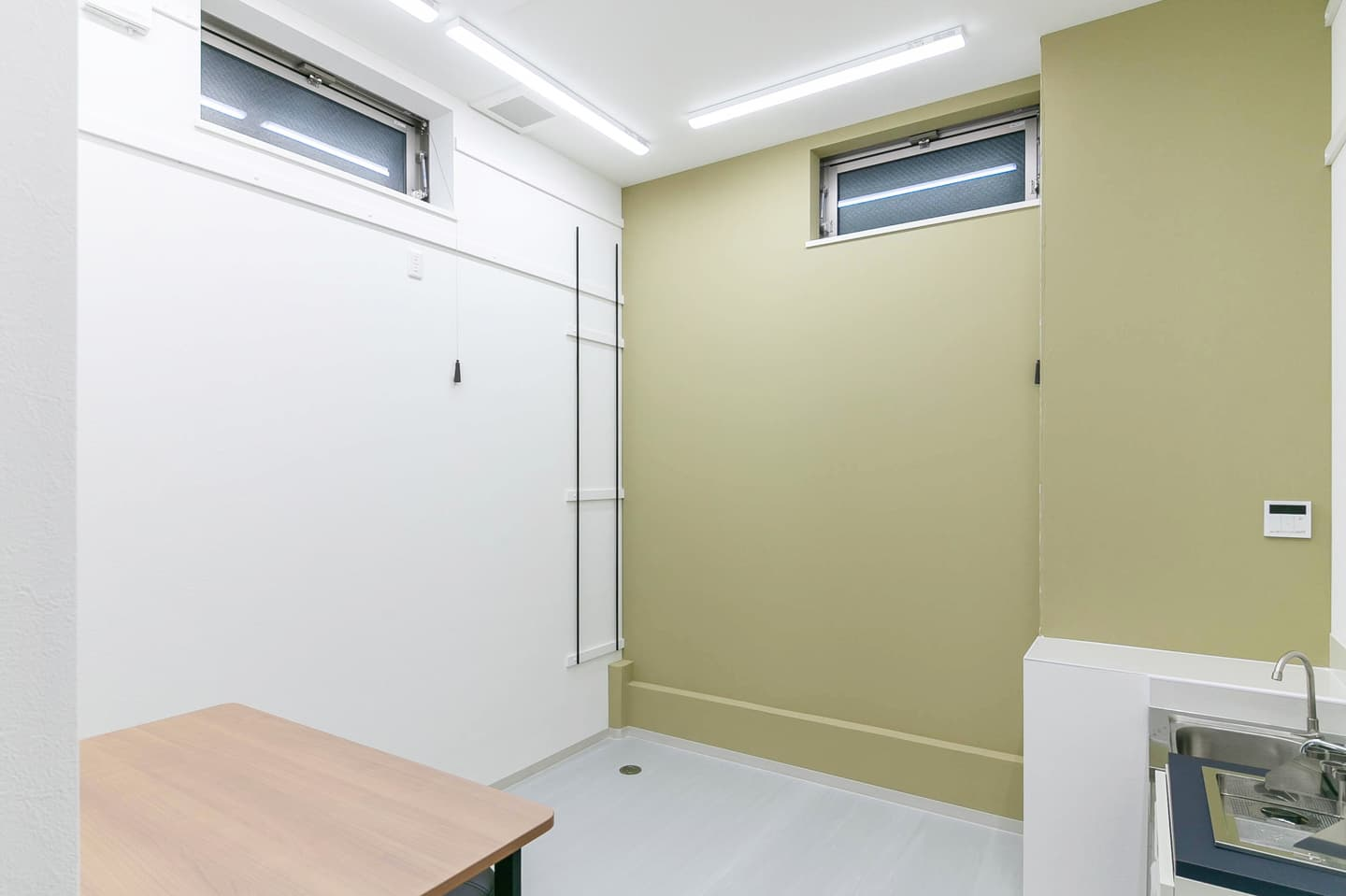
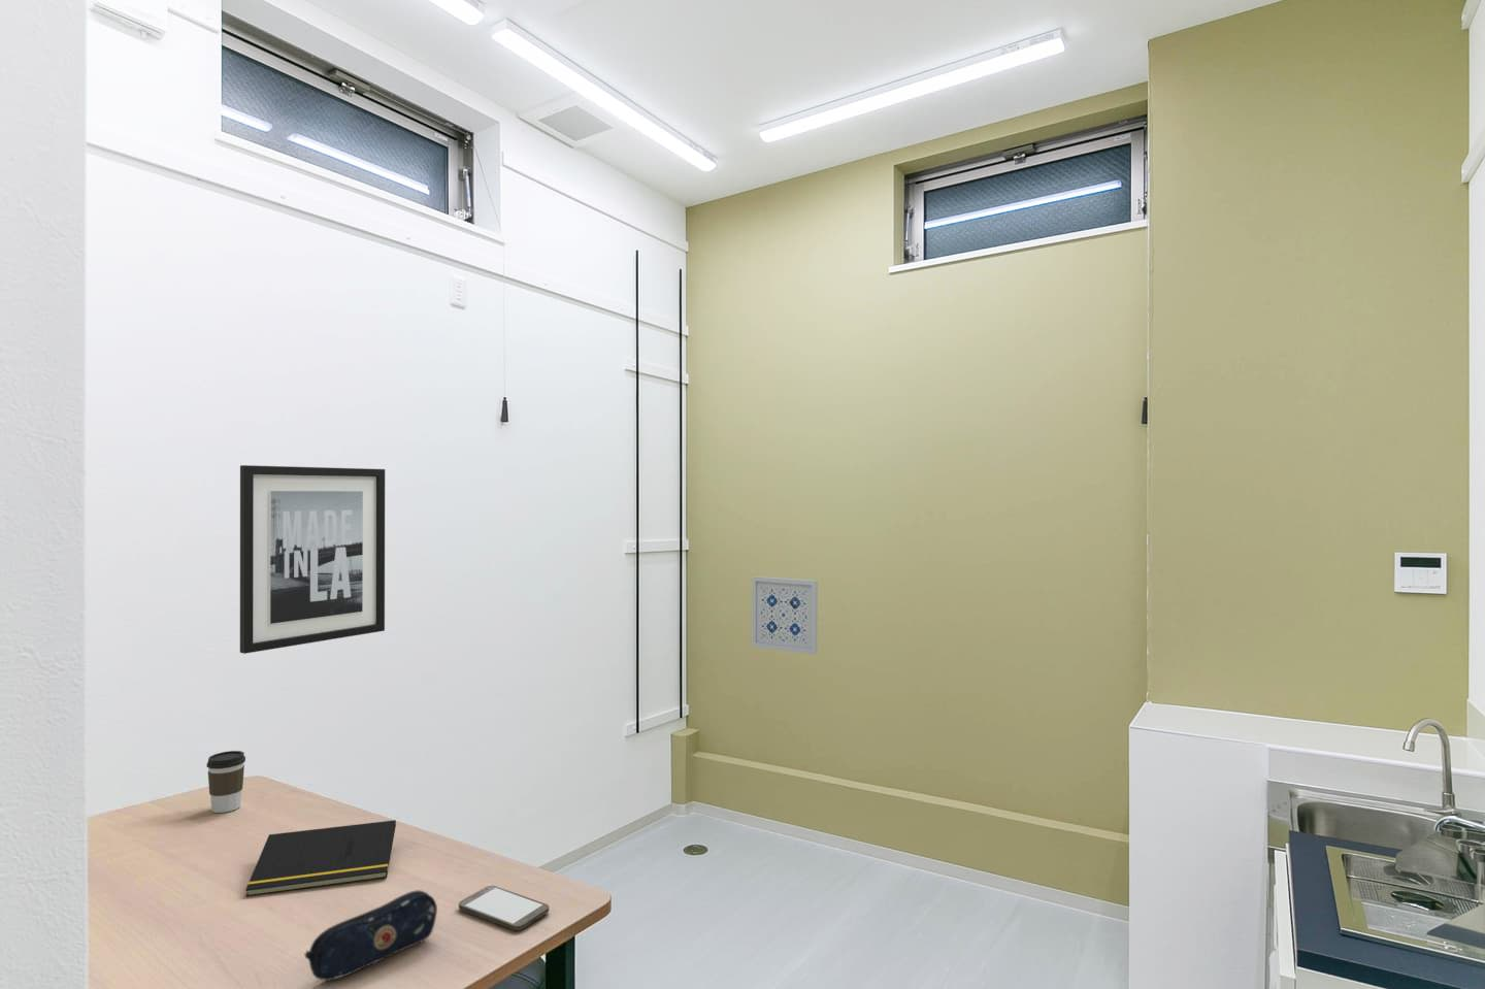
+ wall art (318, 554)
+ pencil case (376, 934)
+ smartphone (503, 907)
+ coffee cup (226, 781)
+ wall art (783, 614)
+ notepad (325, 855)
